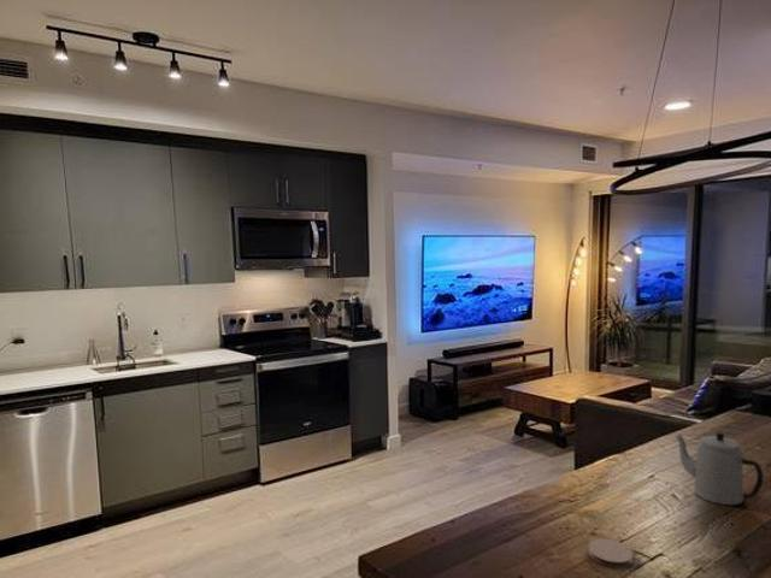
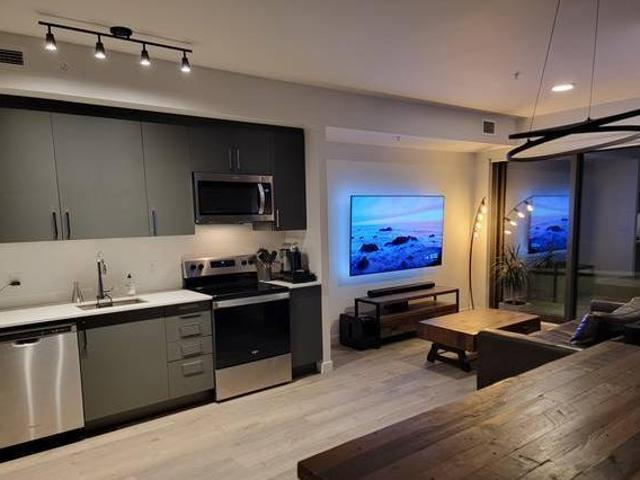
- coaster (610, 553)
- teapot (716, 462)
